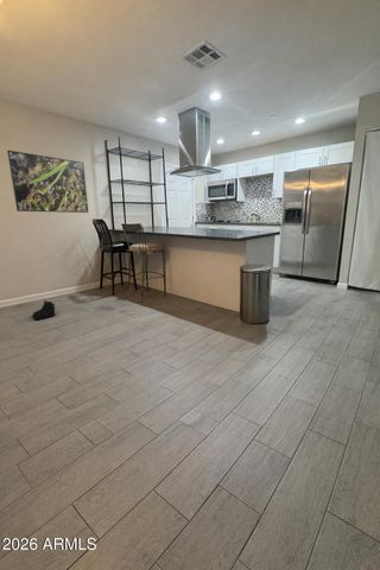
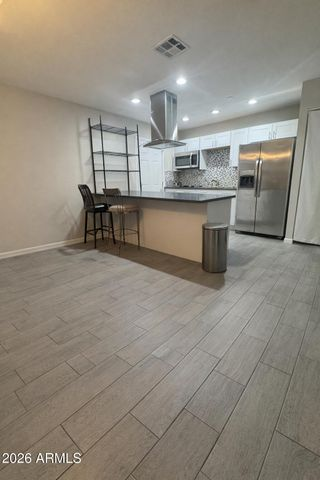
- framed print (52, 184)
- boots (43, 309)
